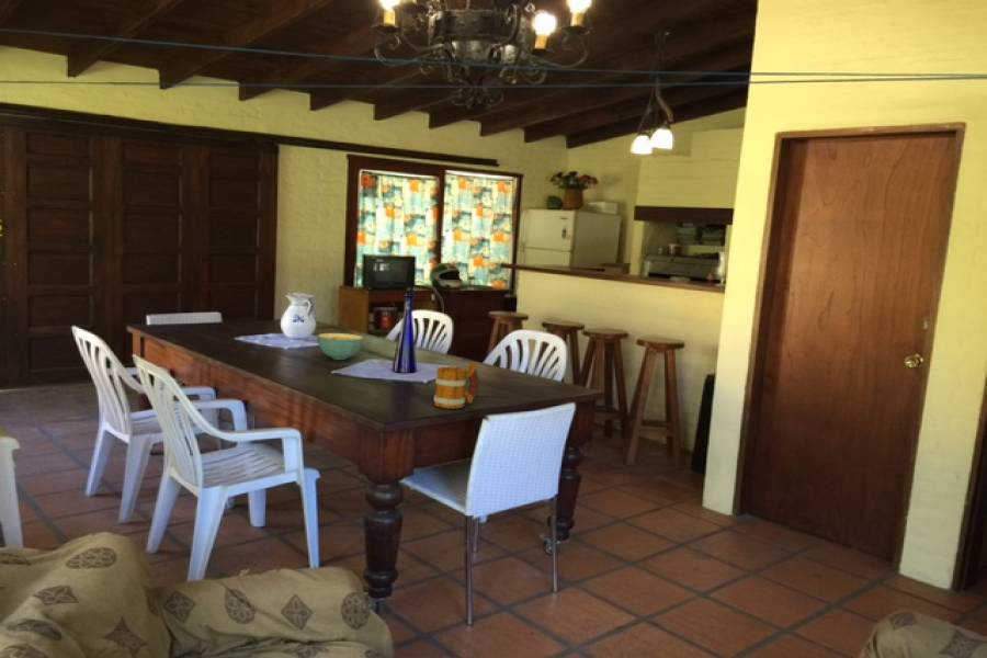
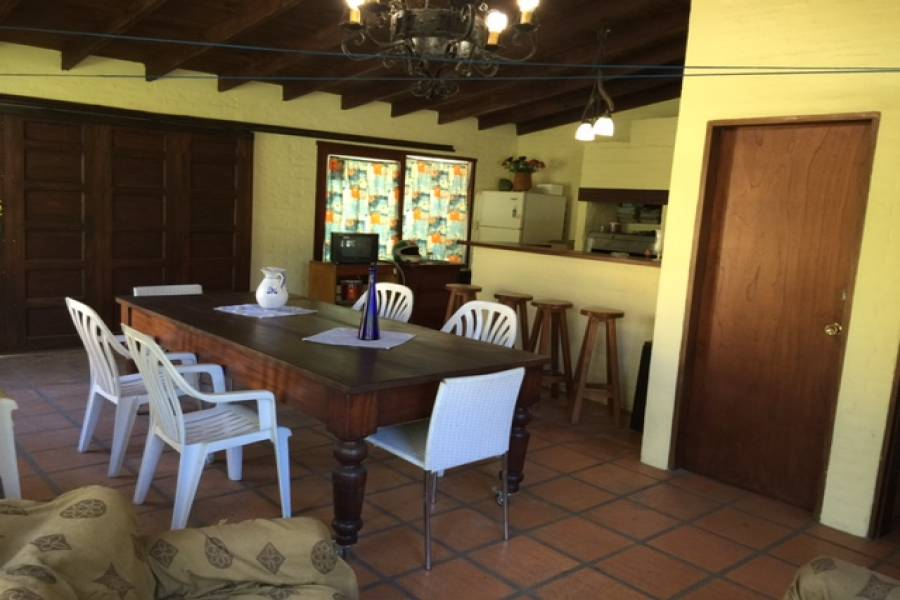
- mug (456, 384)
- cereal bowl (340, 347)
